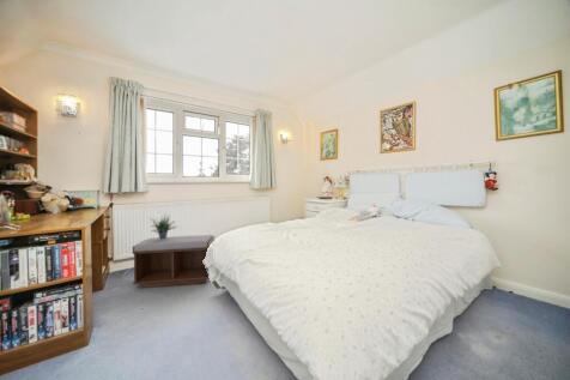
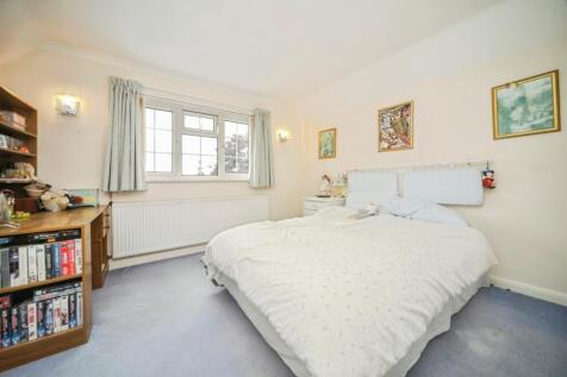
- bench (177, 258)
- potted plant (162, 224)
